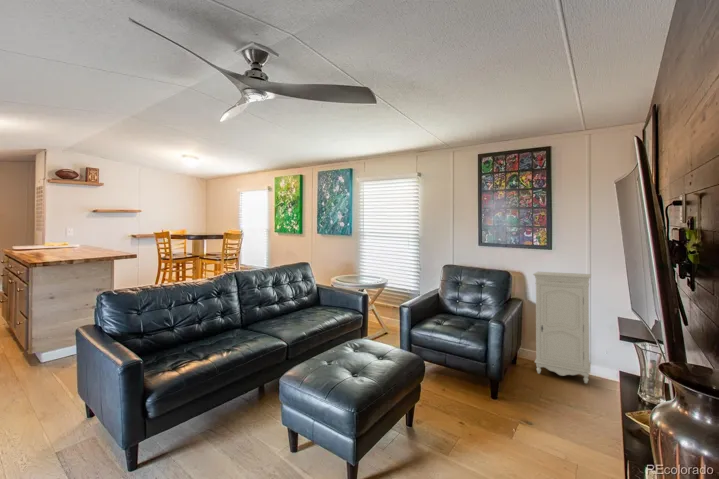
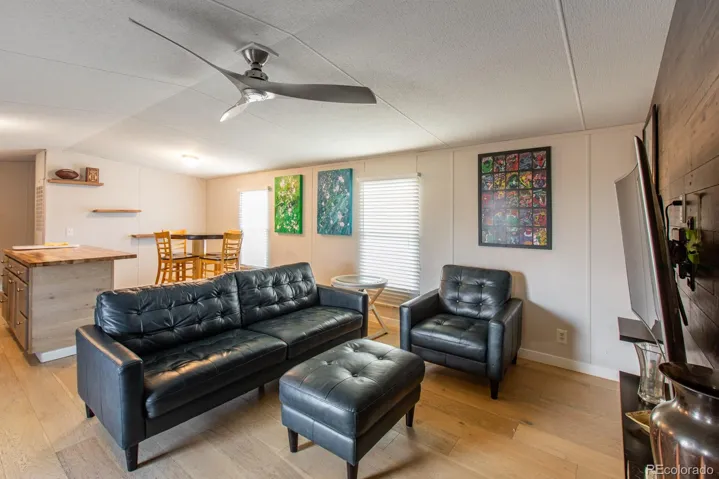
- storage cabinet (562, 324)
